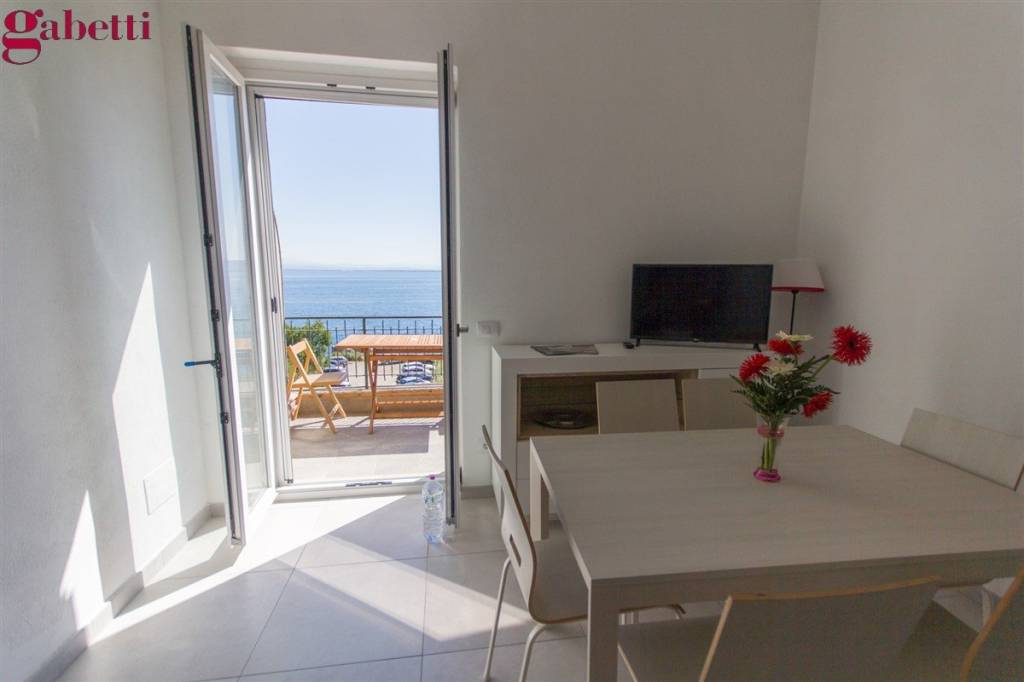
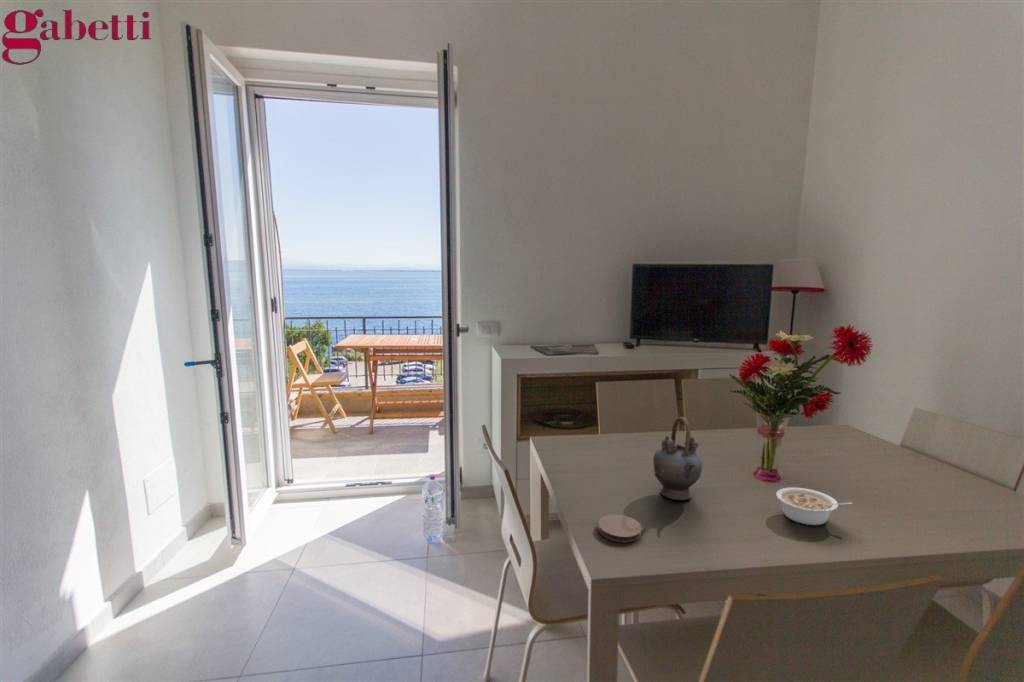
+ coaster (619, 527)
+ legume (807, 505)
+ teapot (679, 458)
